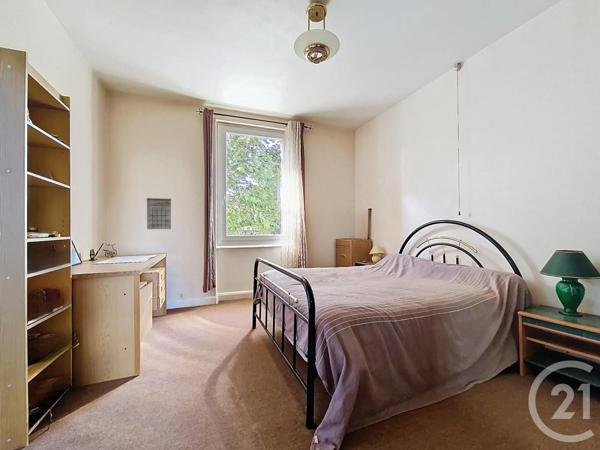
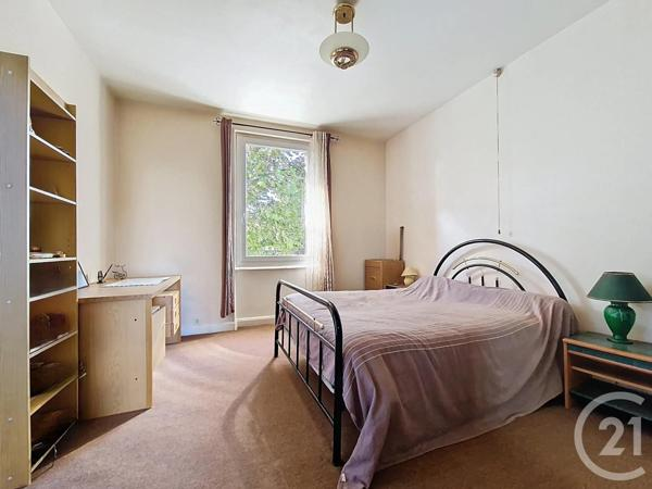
- calendar (159, 210)
